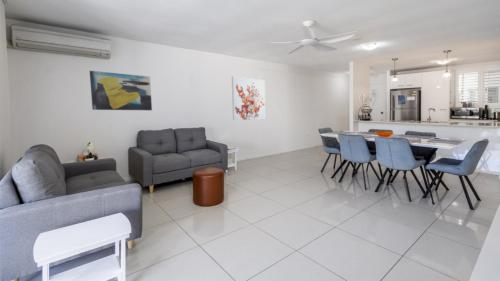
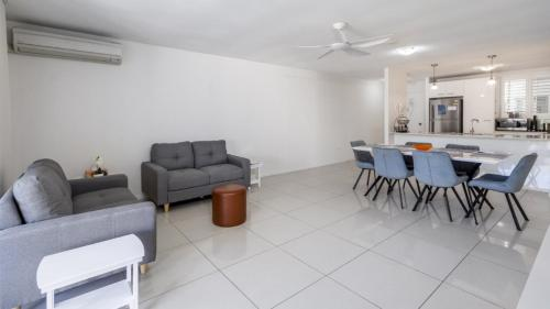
- wall art (249, 99)
- wall art (123, 92)
